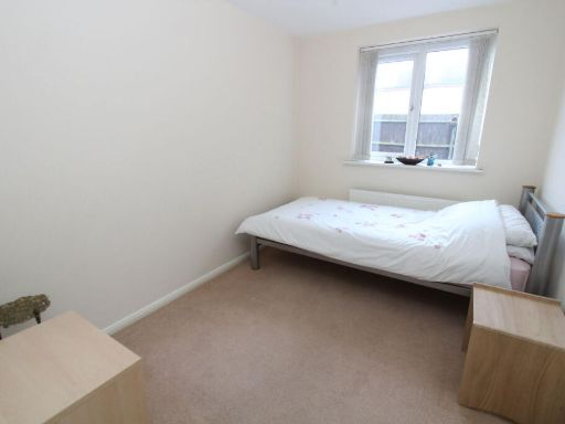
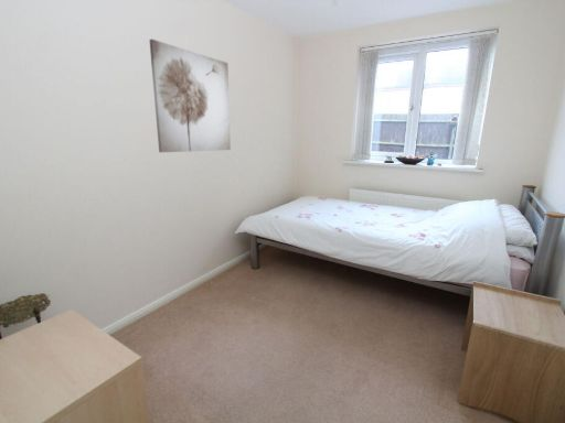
+ wall art (196, 104)
